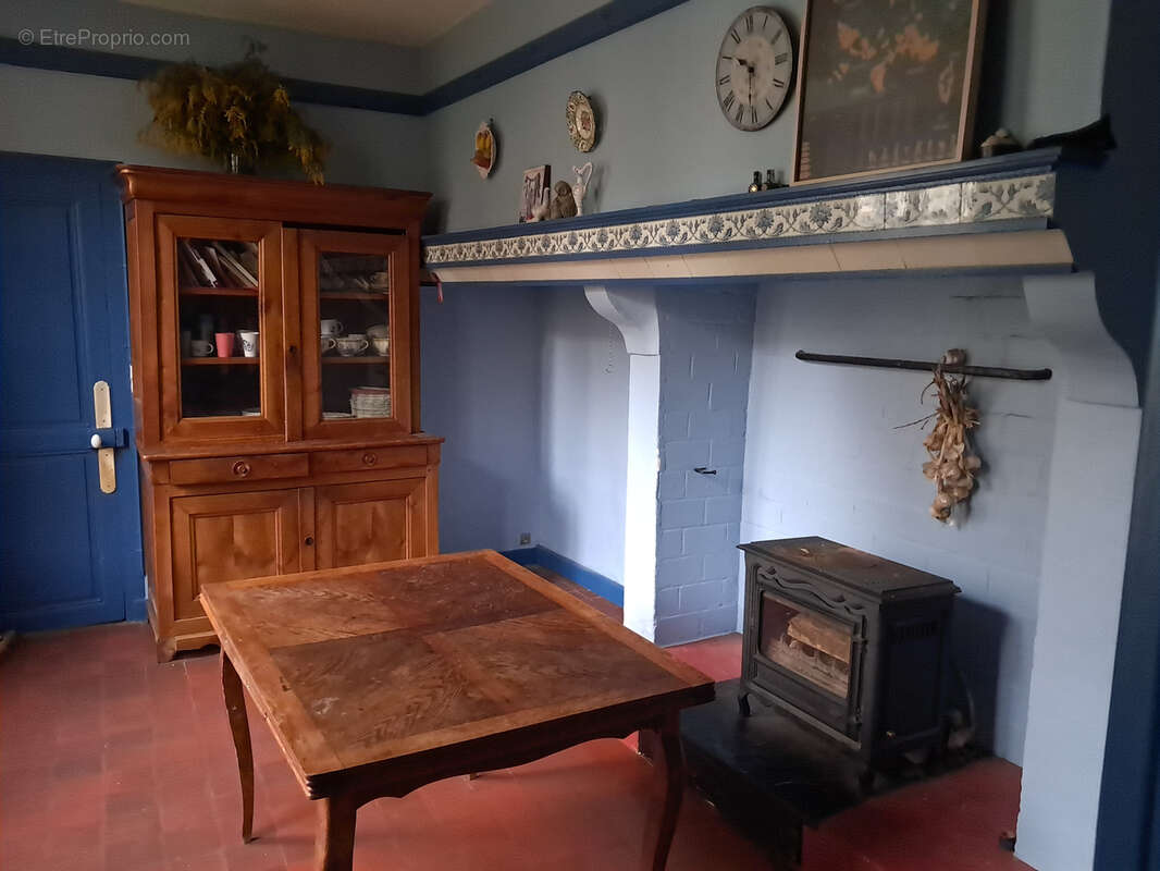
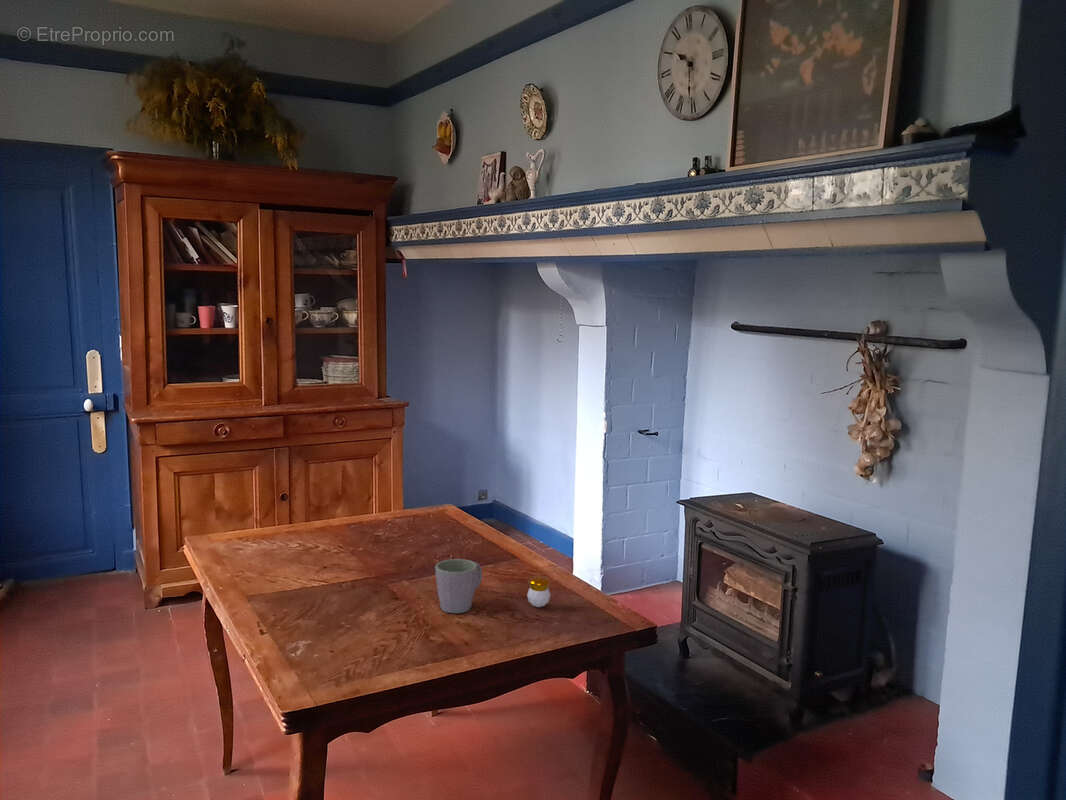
+ candle (538, 589)
+ mug (461, 584)
